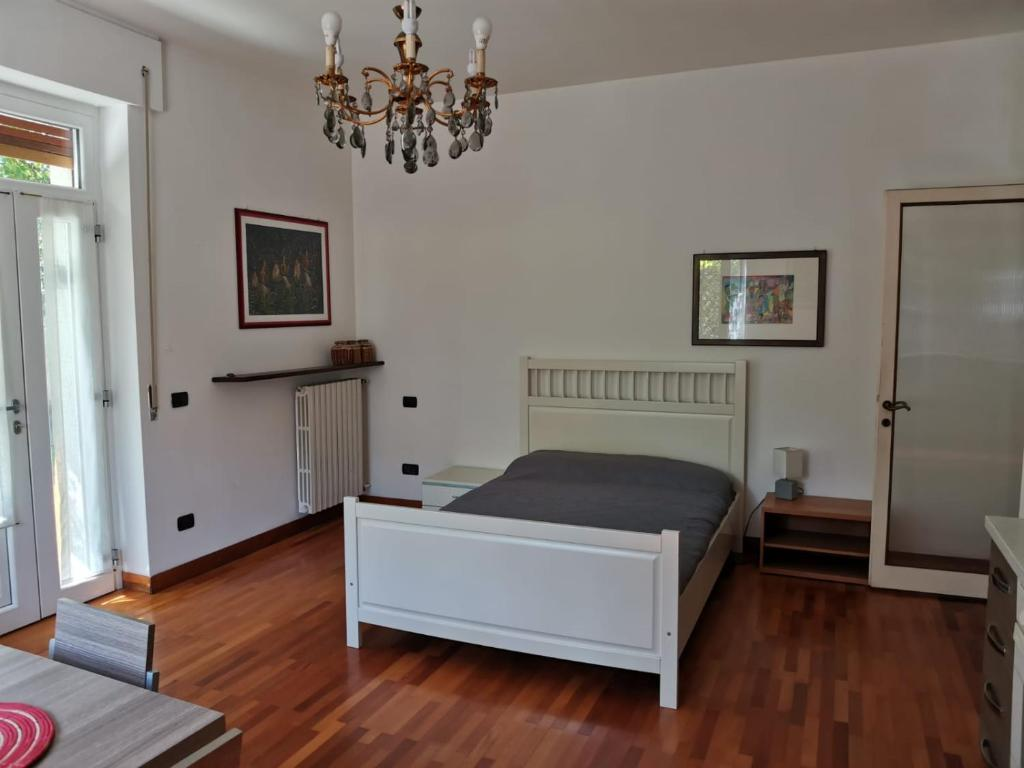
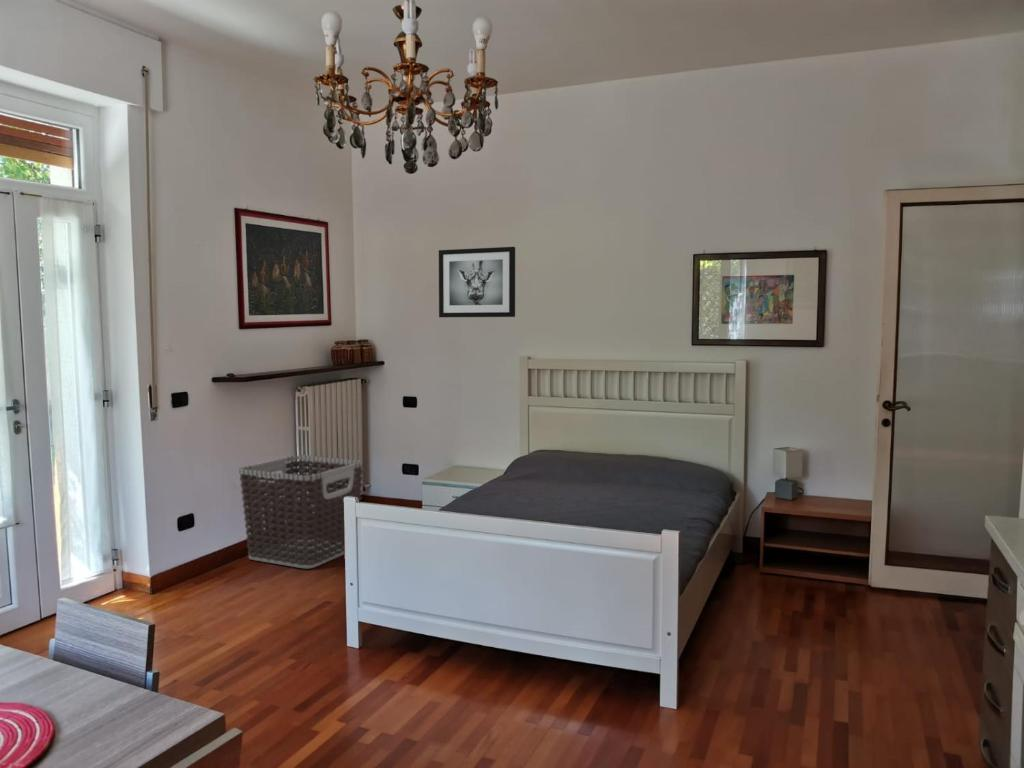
+ wall art (476, 283)
+ clothes hamper (303, 508)
